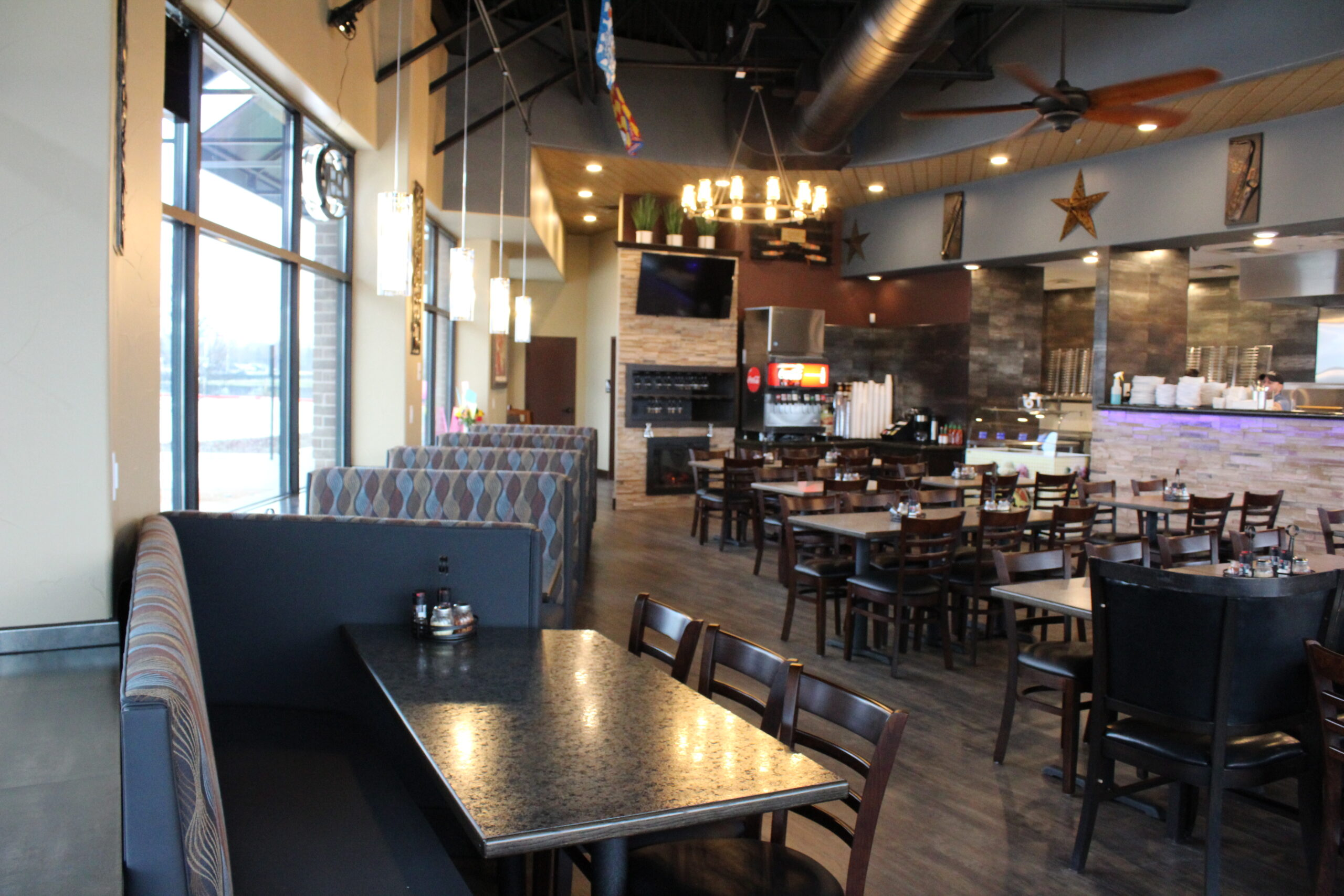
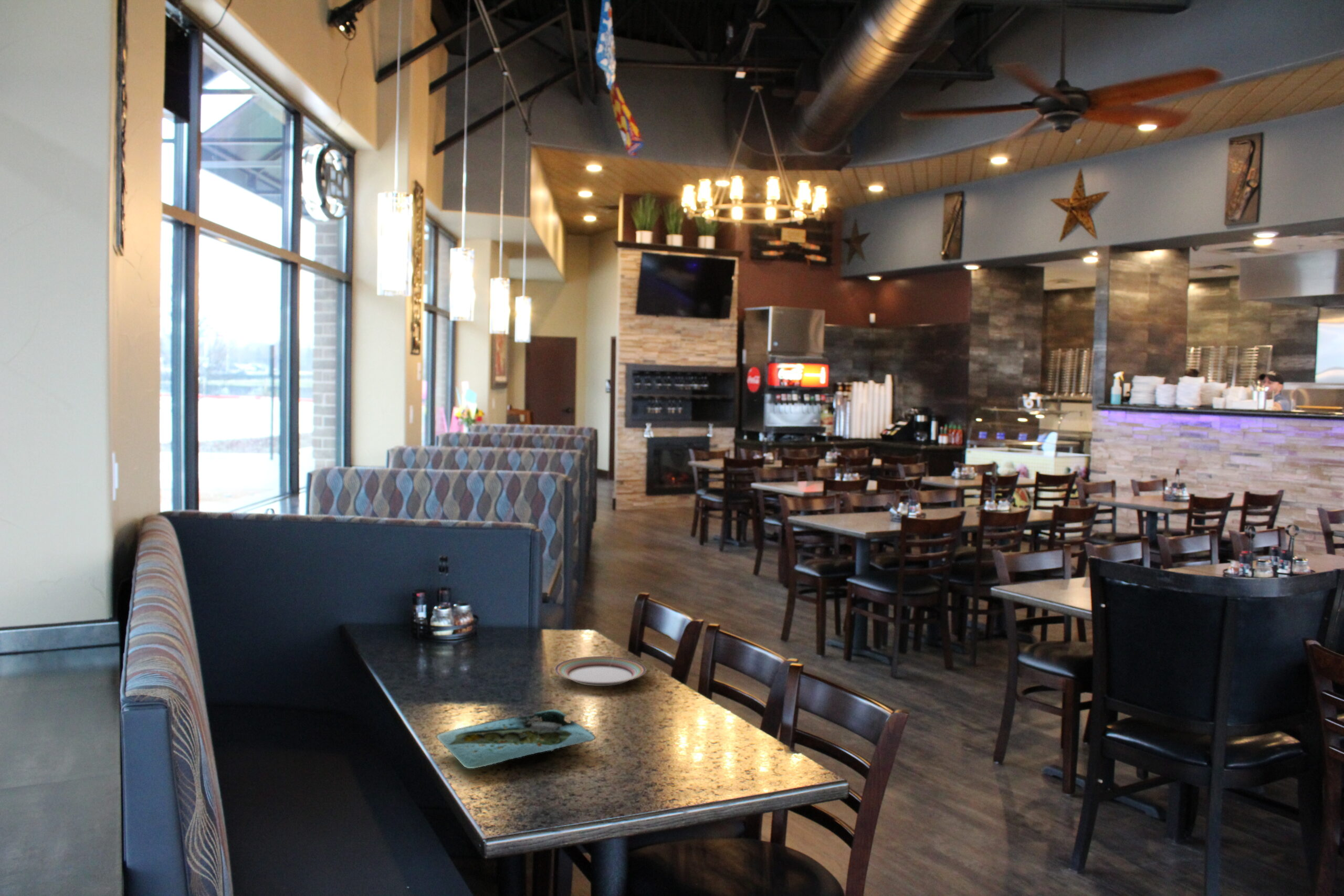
+ platter (521, 736)
+ plate (600, 672)
